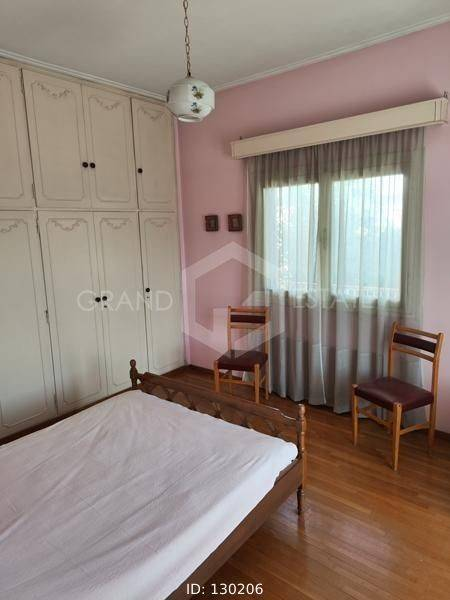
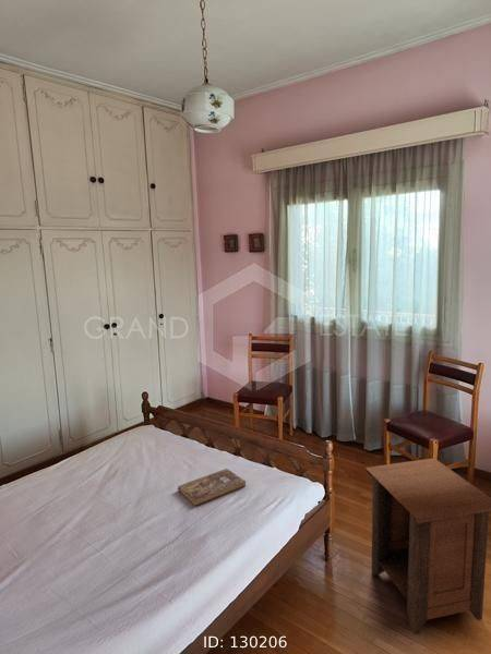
+ bible (211, 486)
+ nightstand (424, 541)
